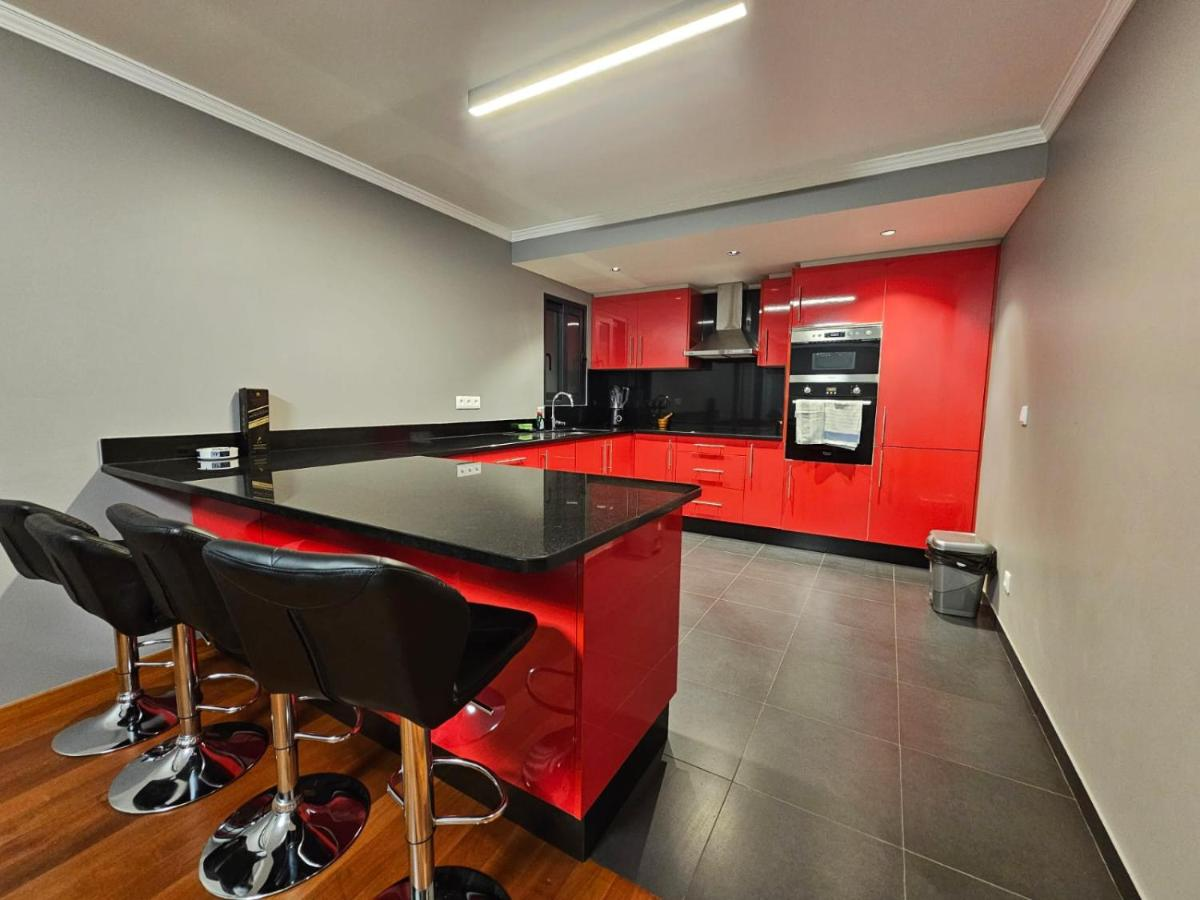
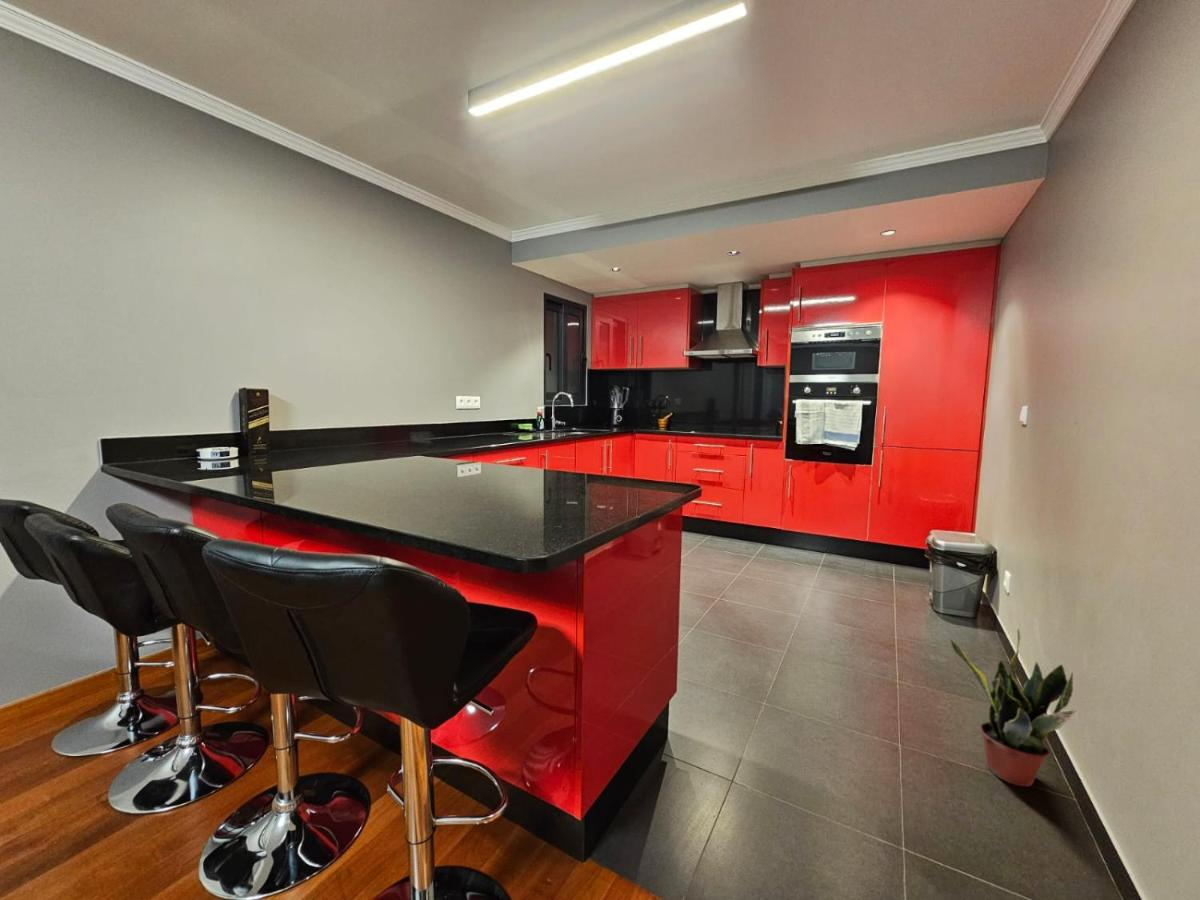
+ potted plant (1006, 705)
